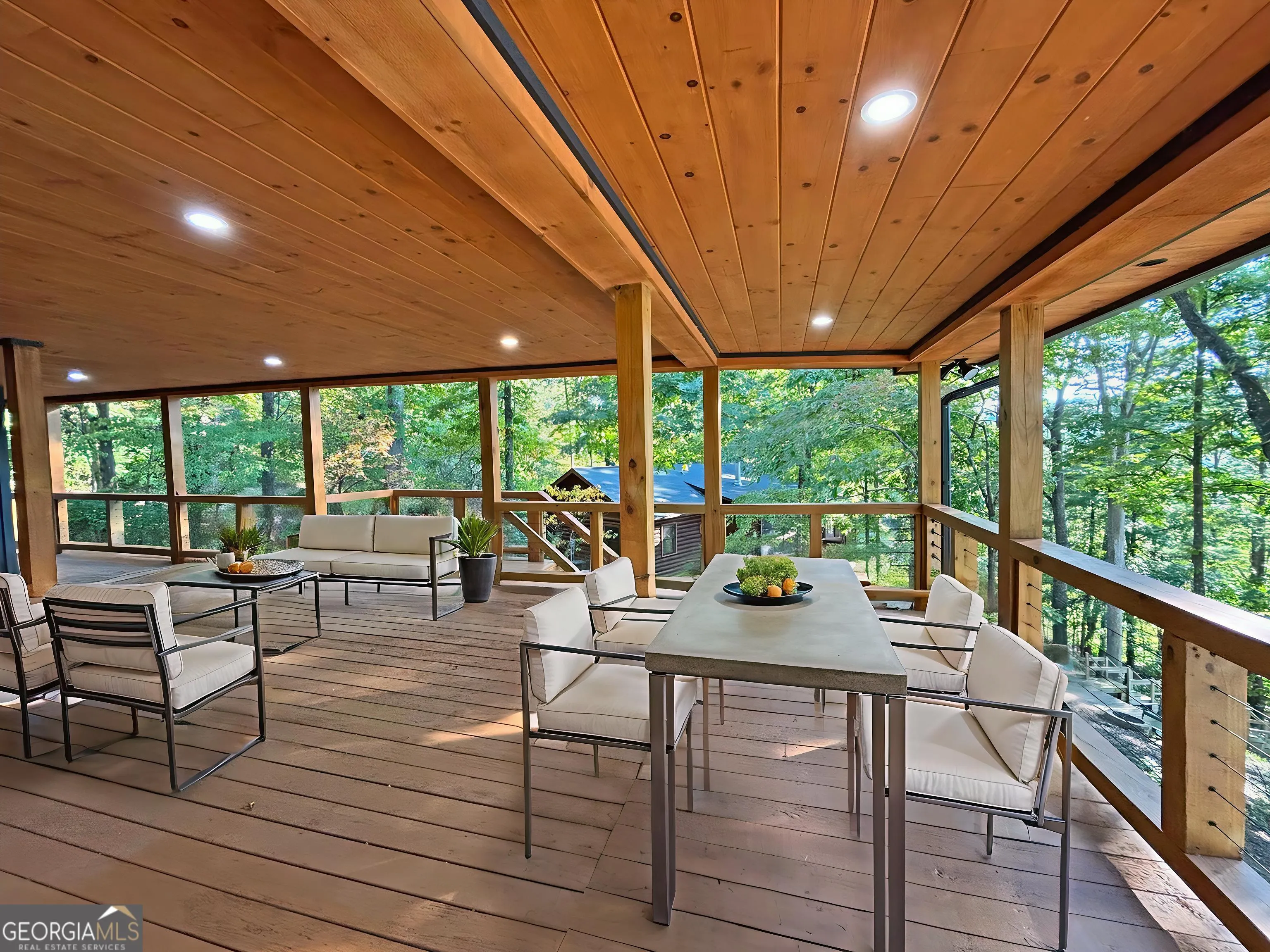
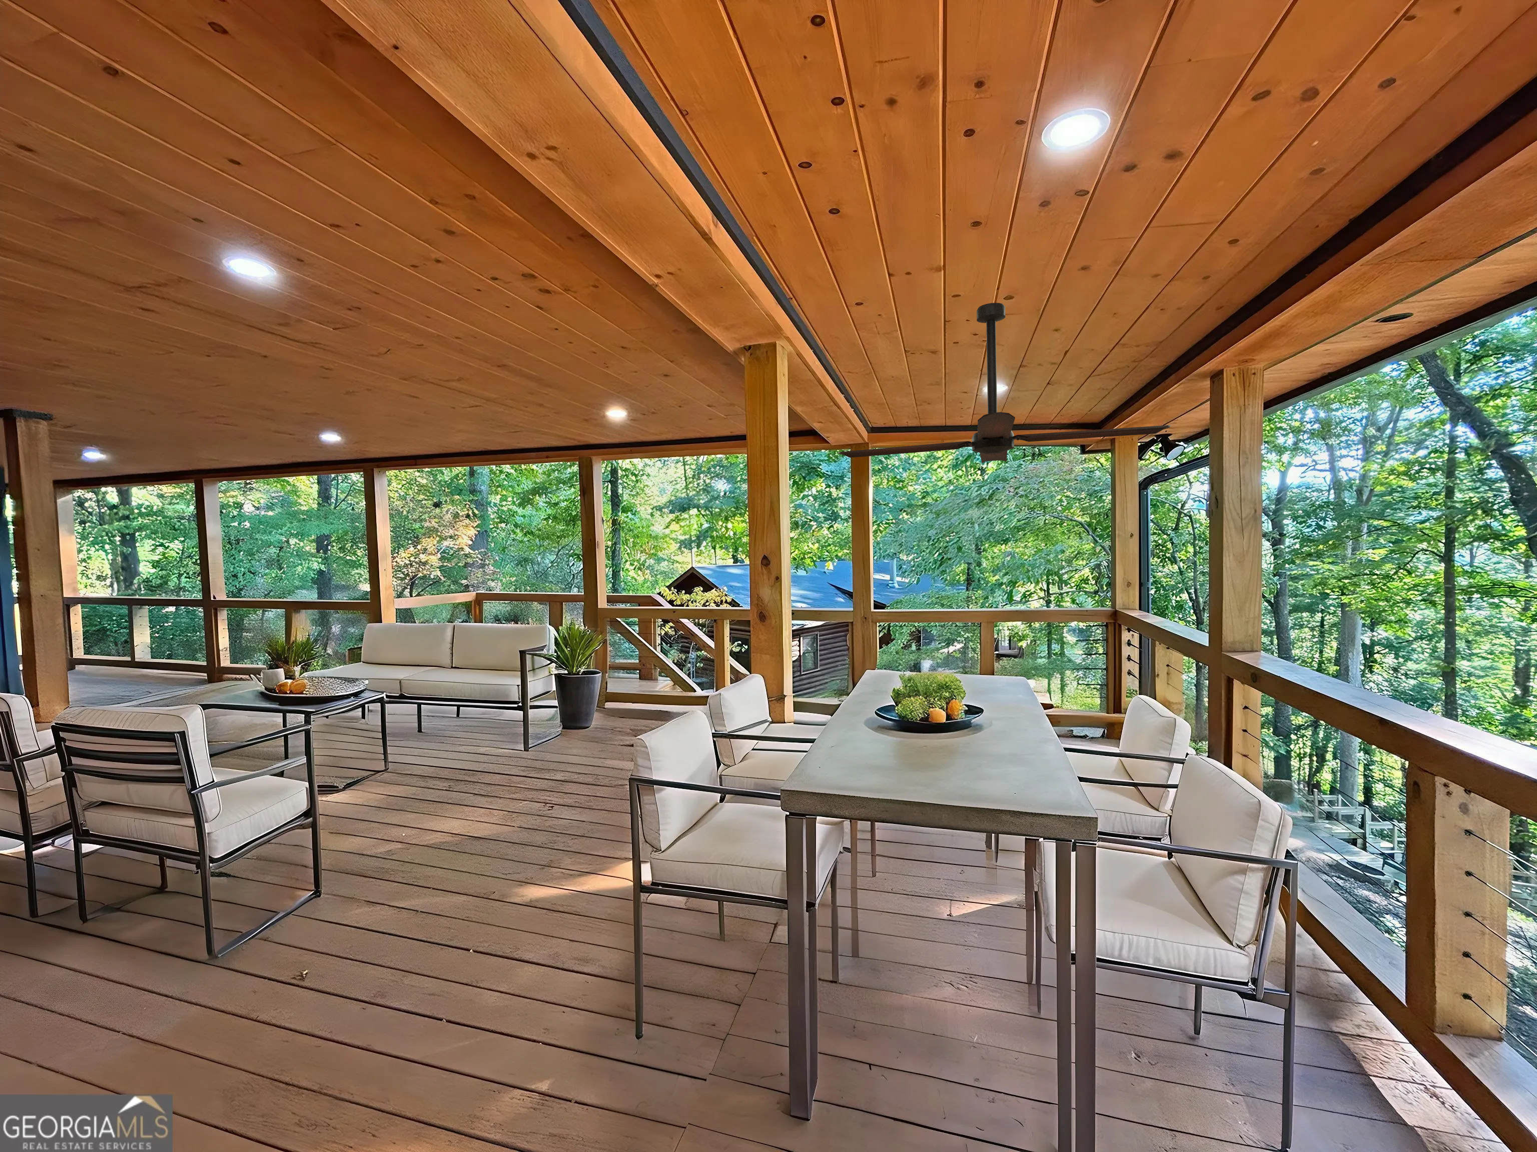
+ ceiling fan (991, 380)
